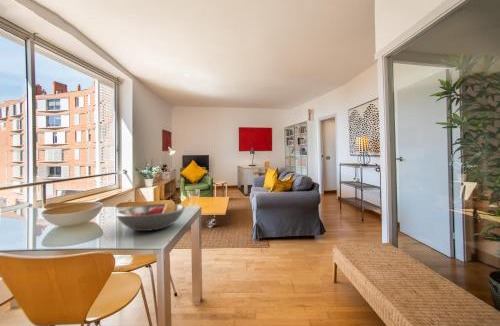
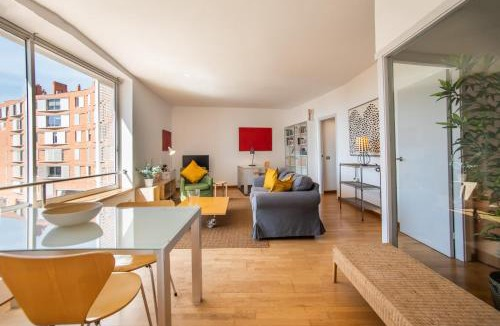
- fruit bowl (152, 215)
